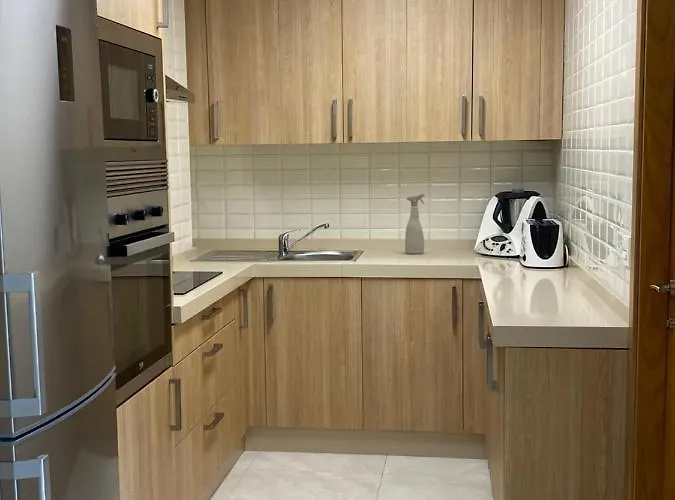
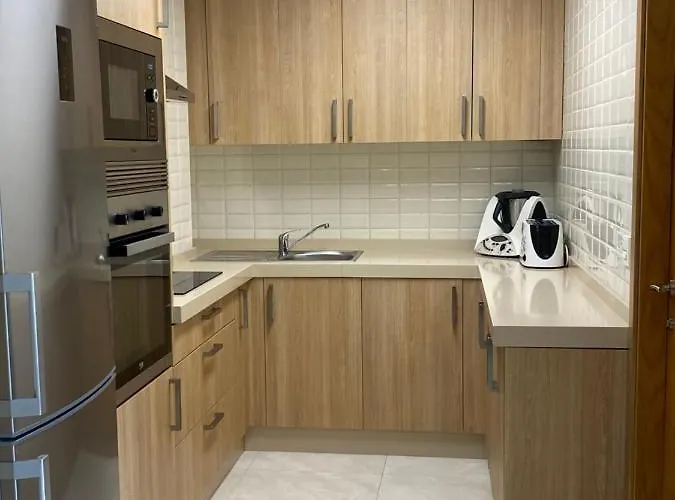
- spray bottle (414, 223)
